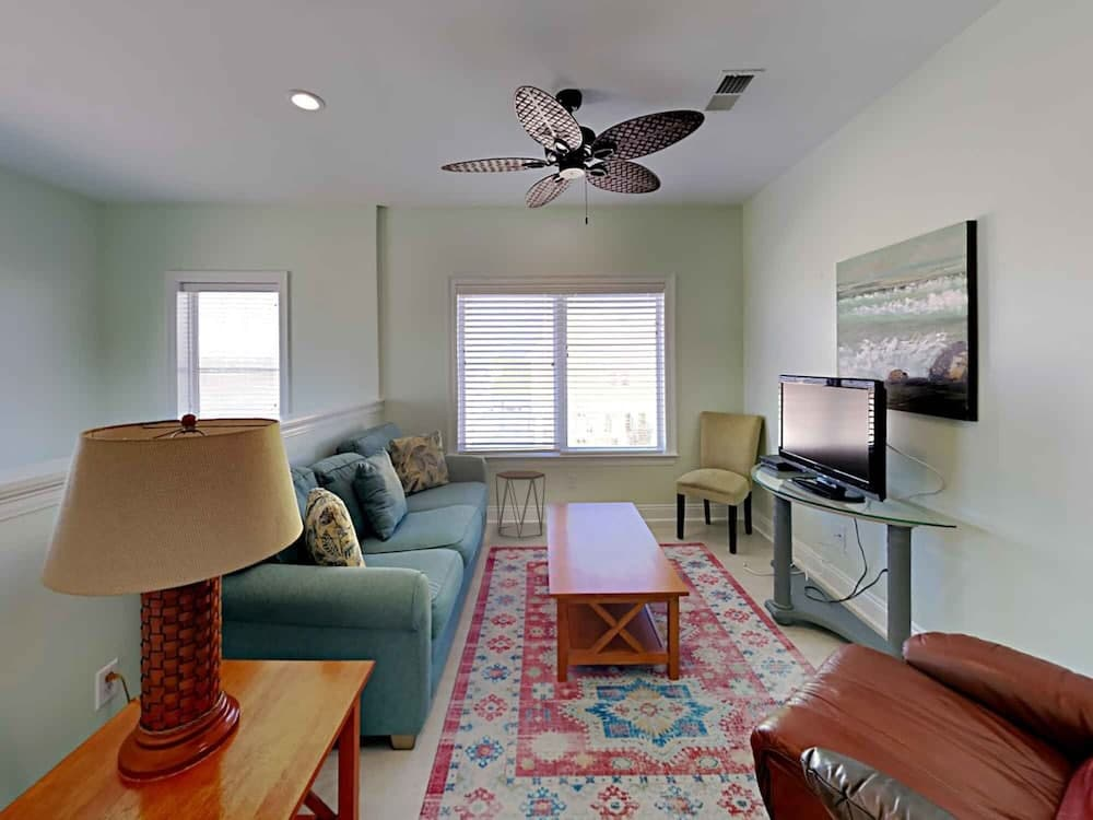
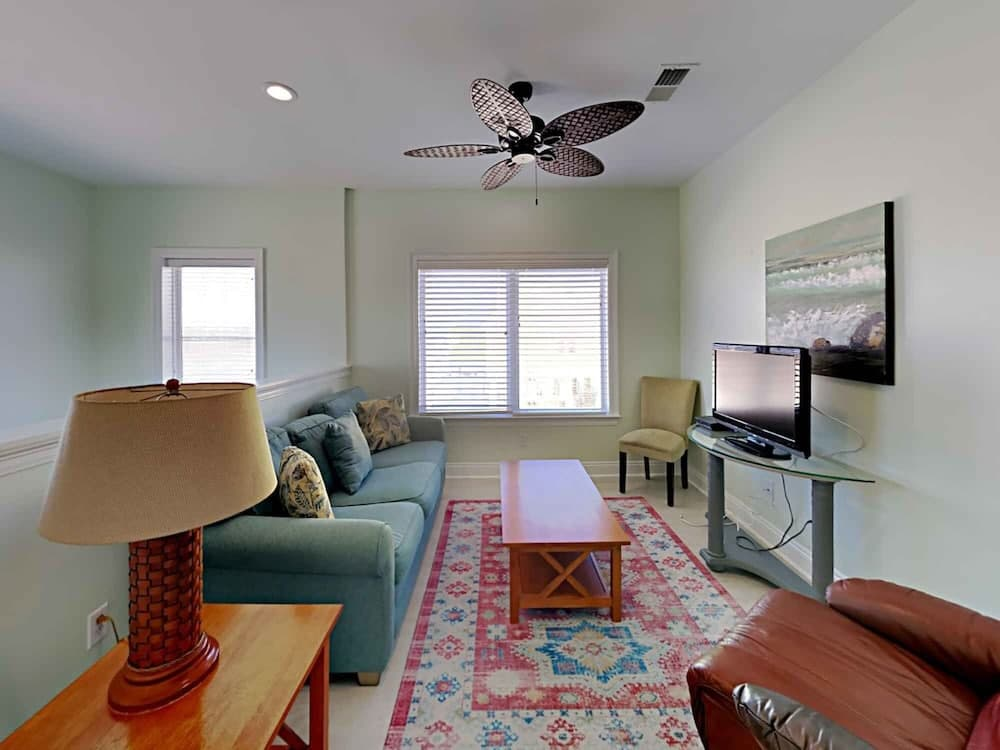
- side table (516, 502)
